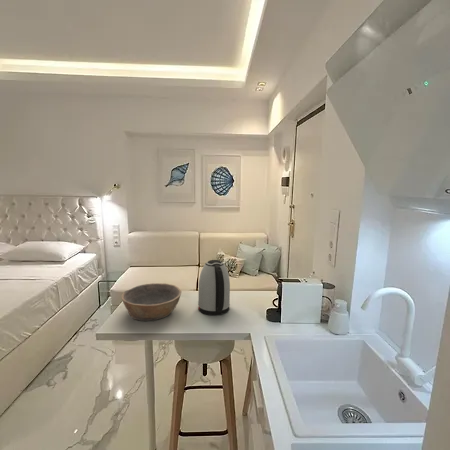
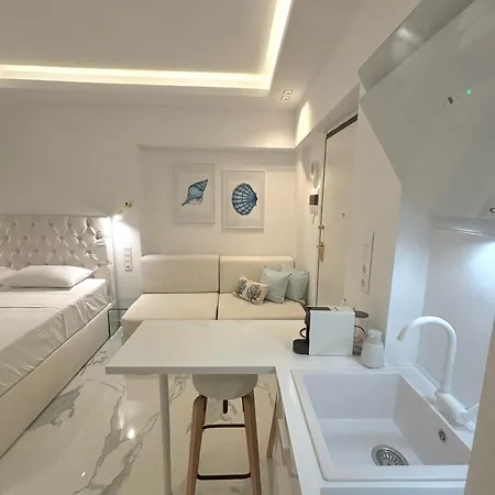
- bowl (152, 302)
- kettle (215, 286)
